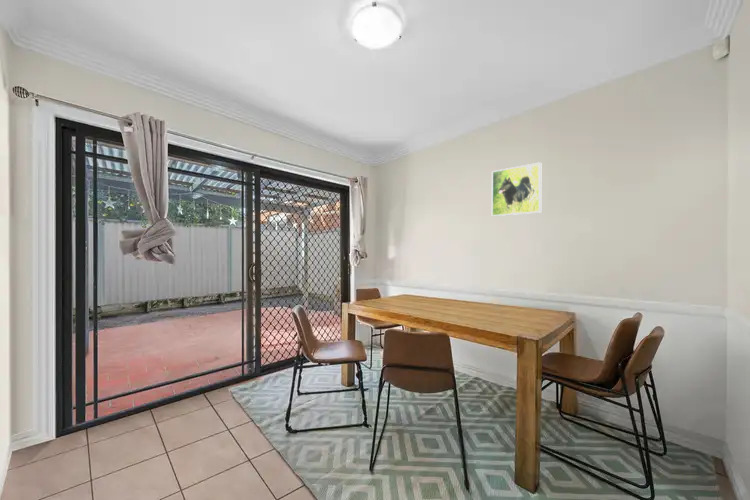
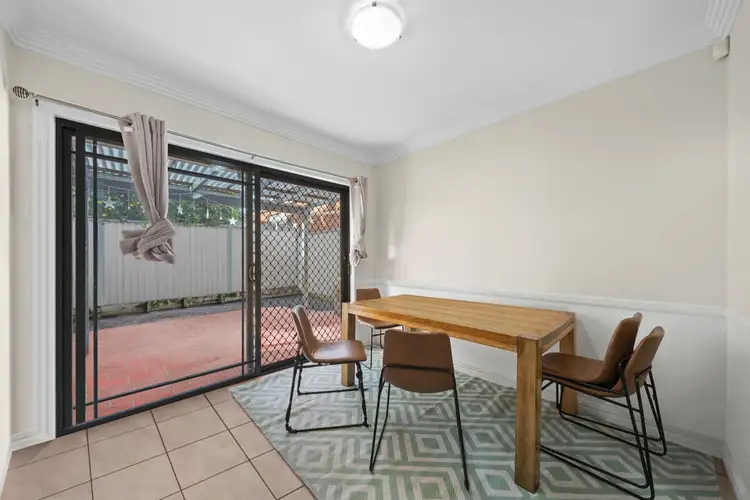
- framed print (515, 190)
